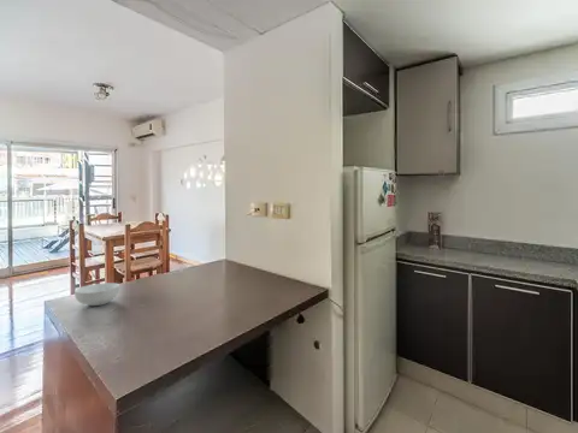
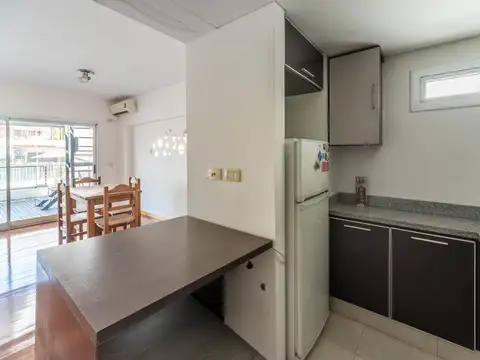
- cereal bowl (98, 295)
